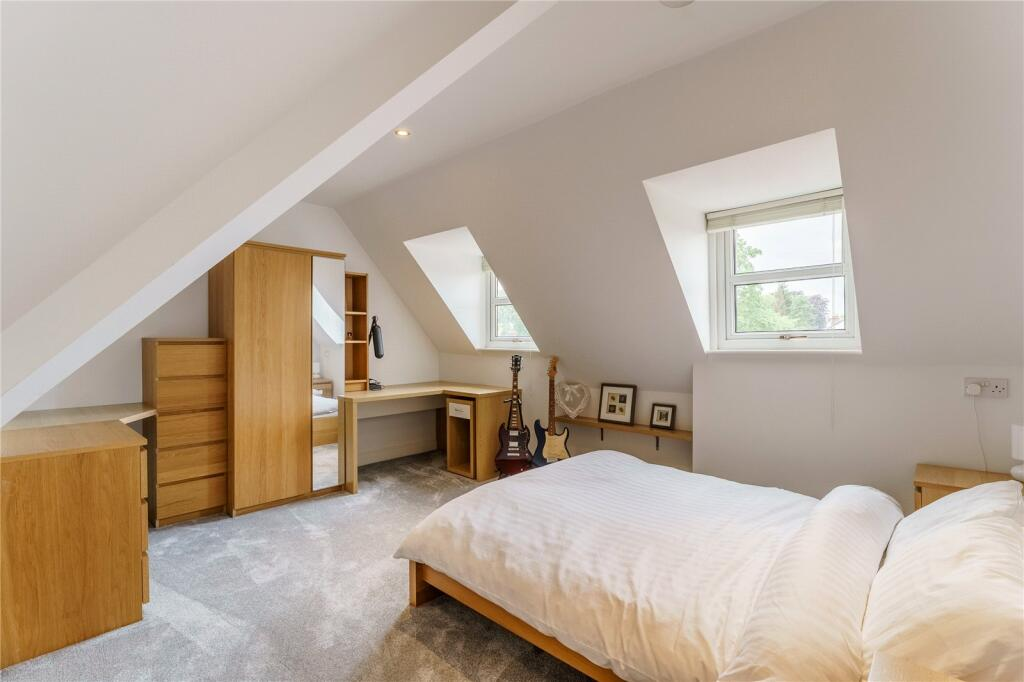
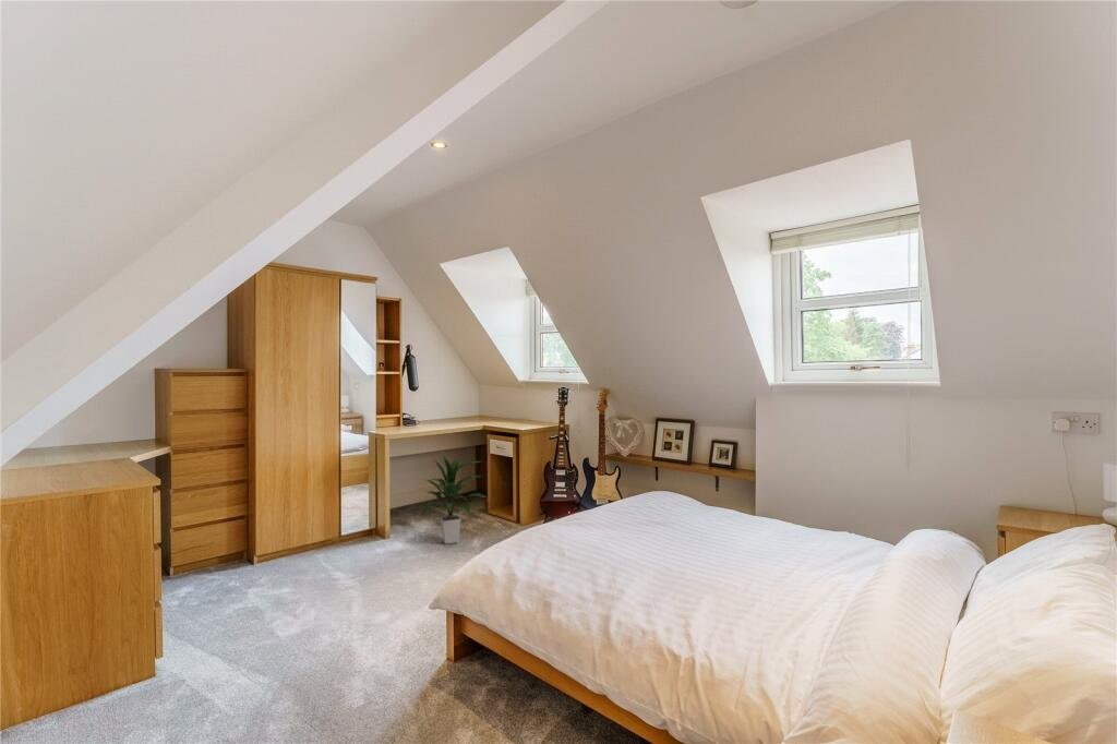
+ indoor plant (451, 495)
